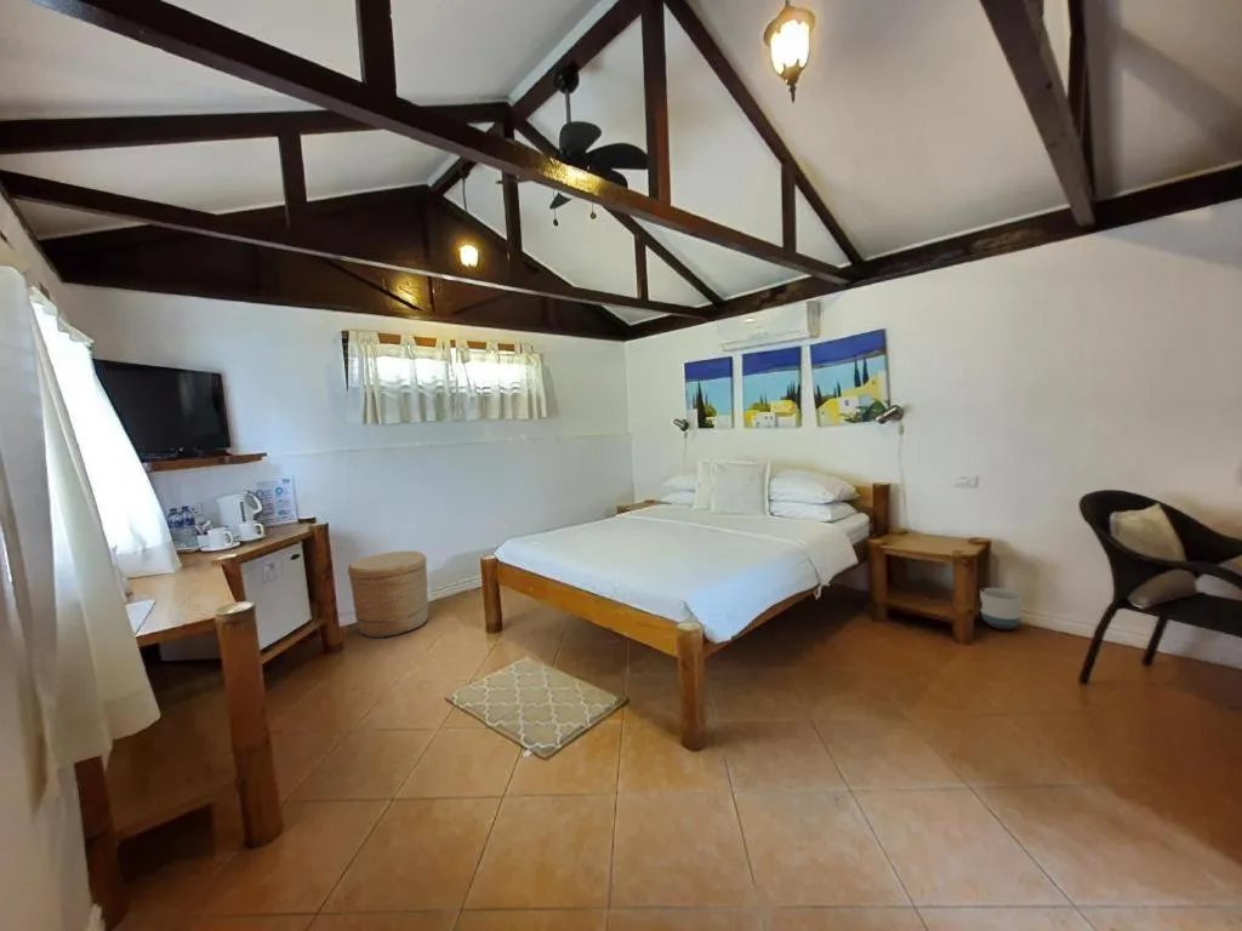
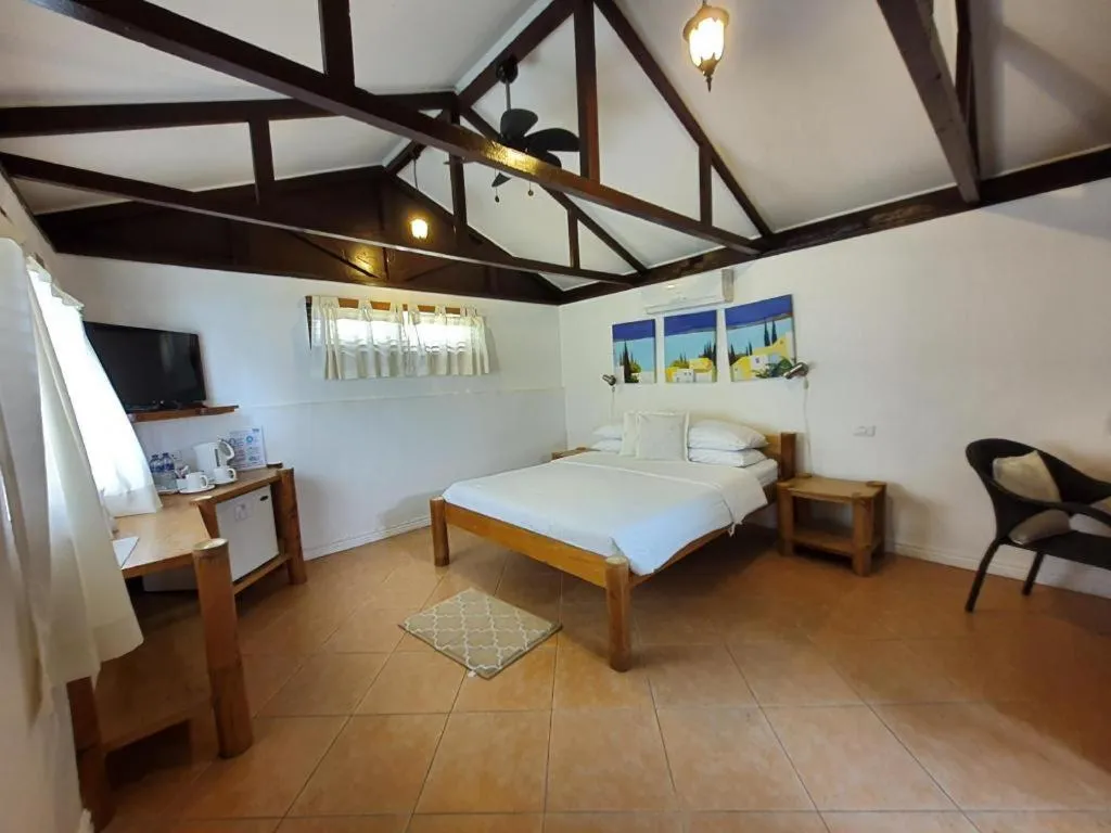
- planter (1001, 610)
- basket (391, 592)
